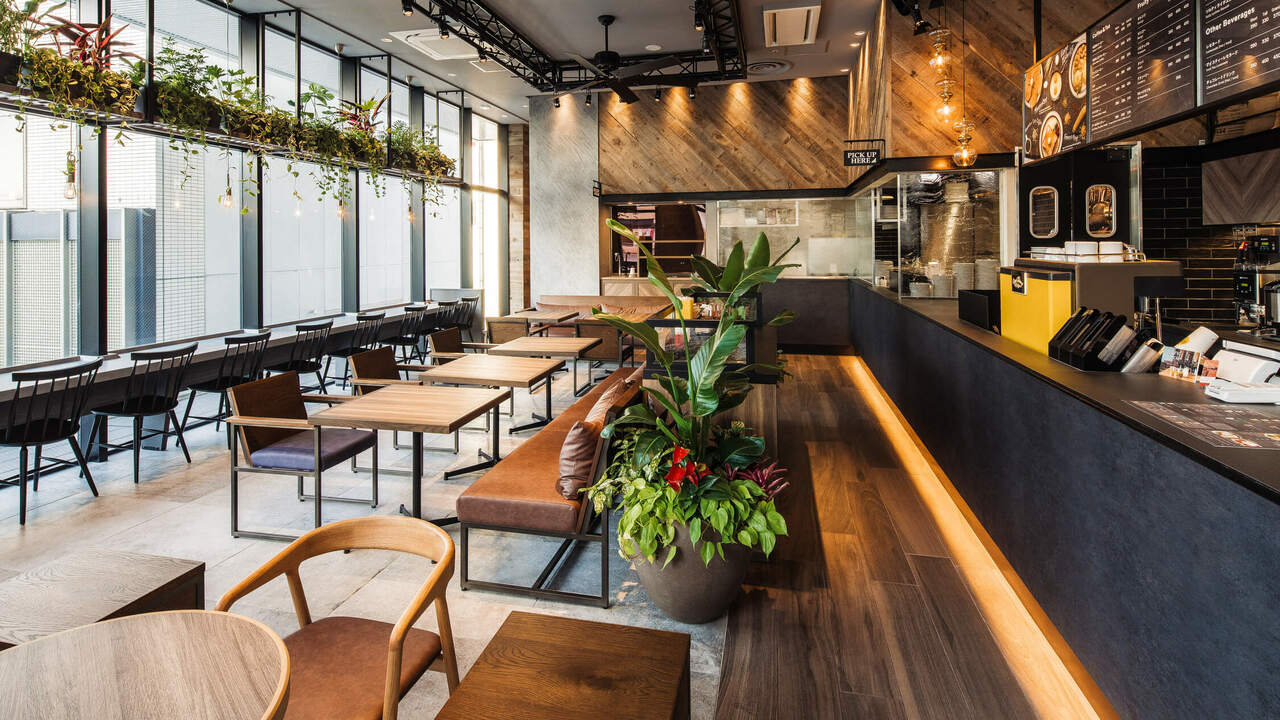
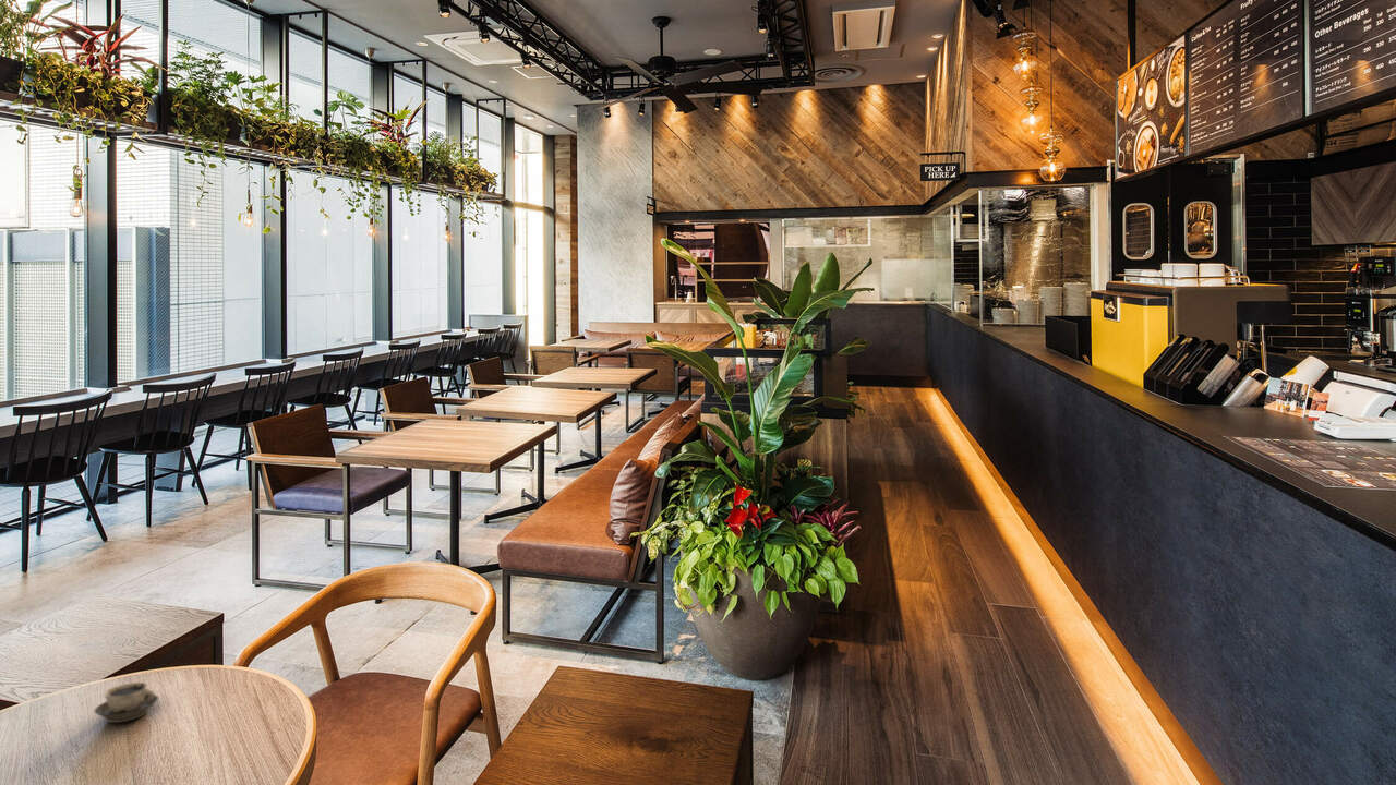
+ cup (127, 702)
